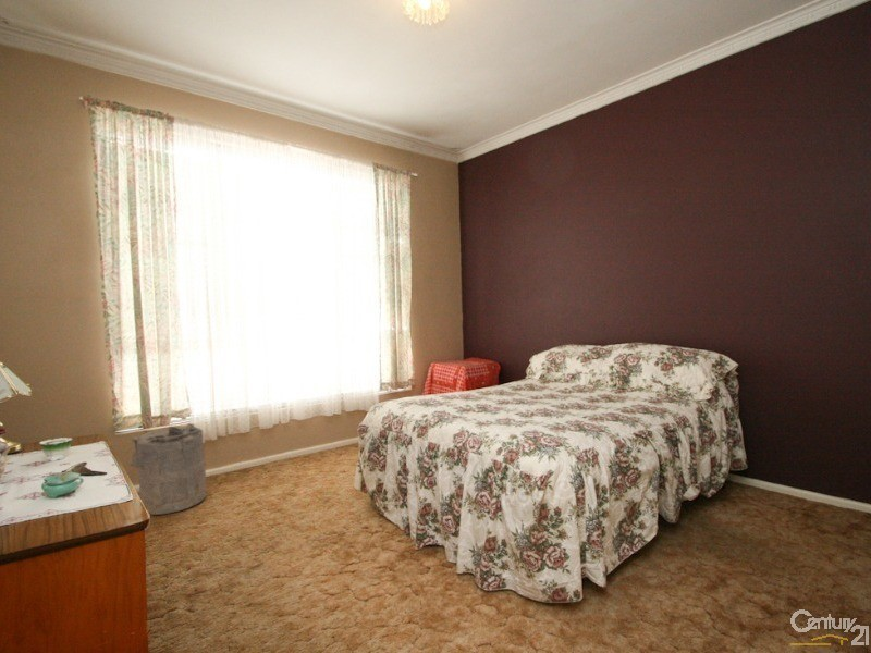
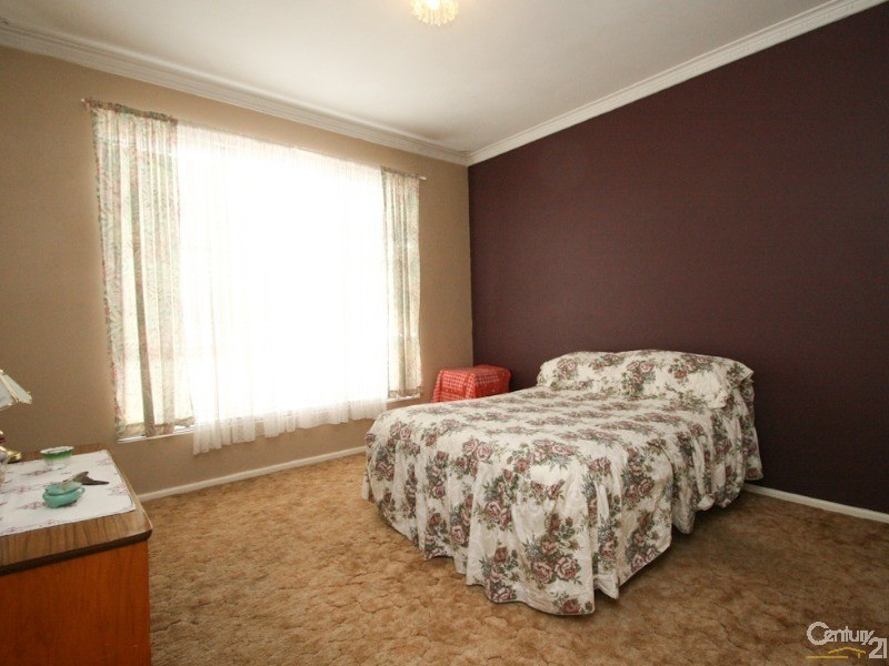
- laundry hamper (169, 465)
